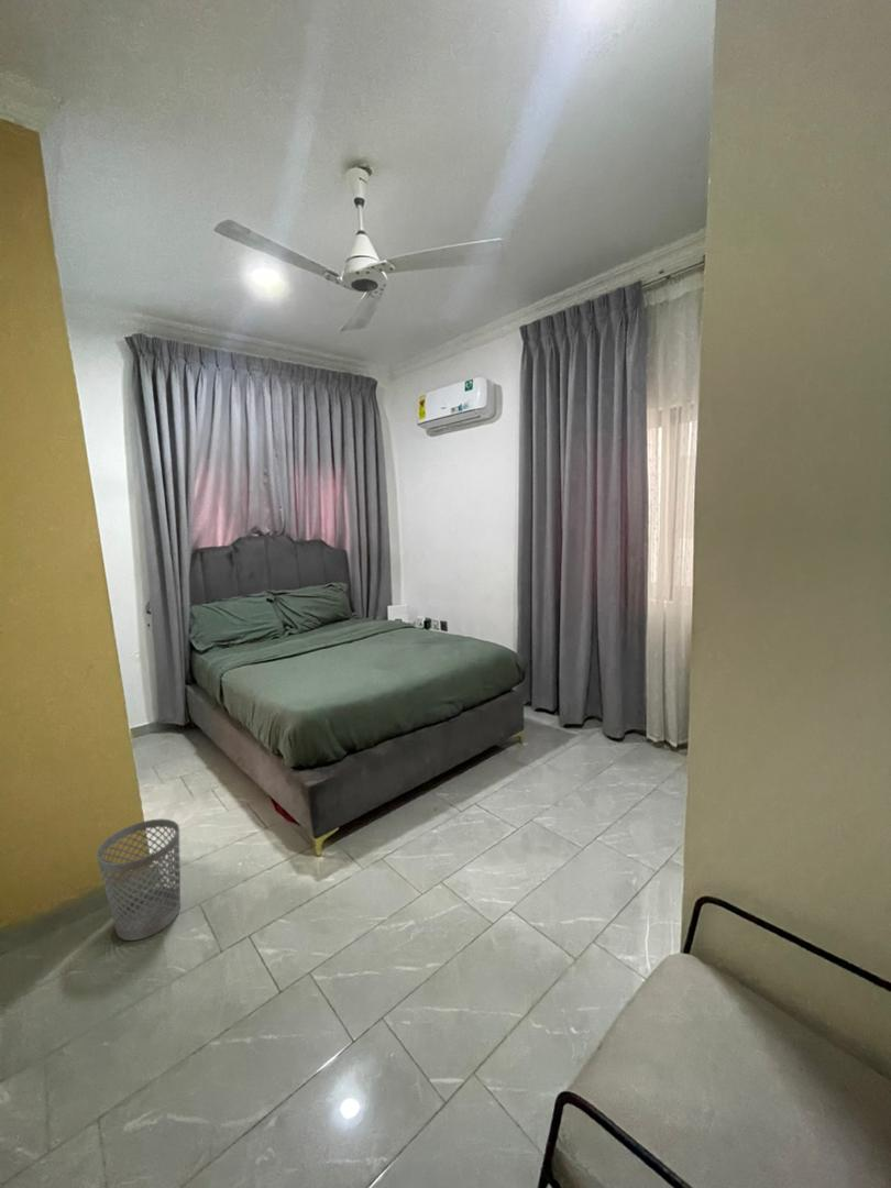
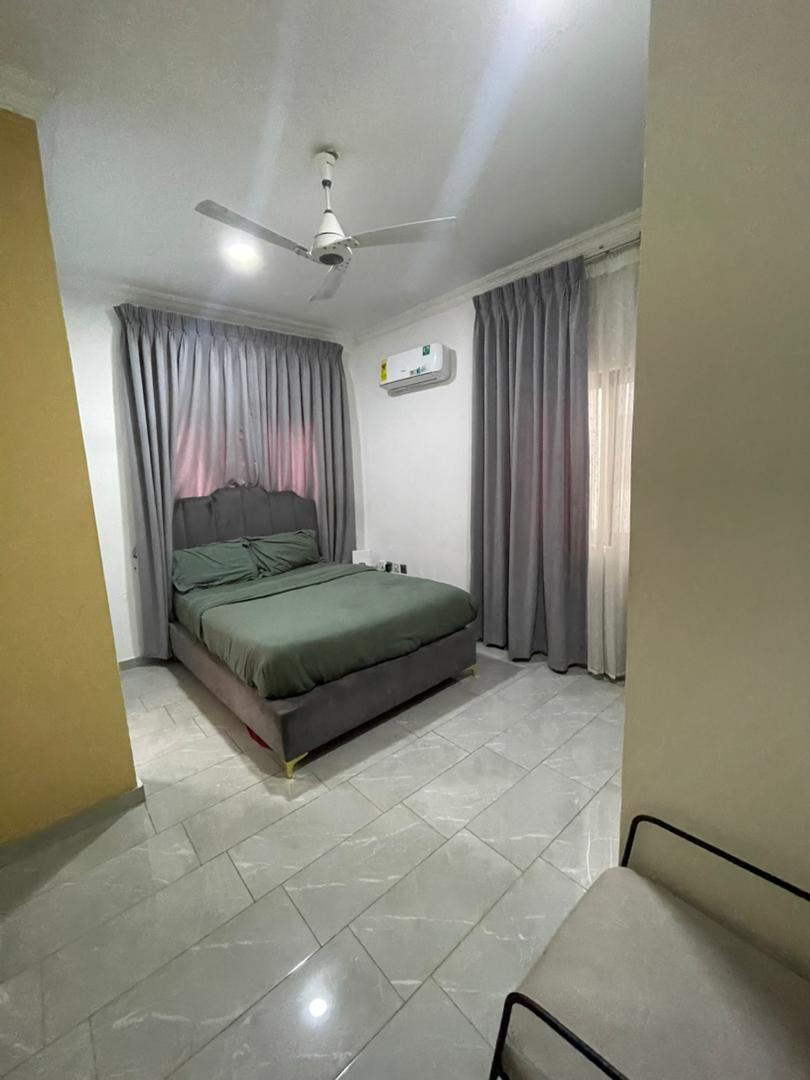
- wastebasket (144, 878)
